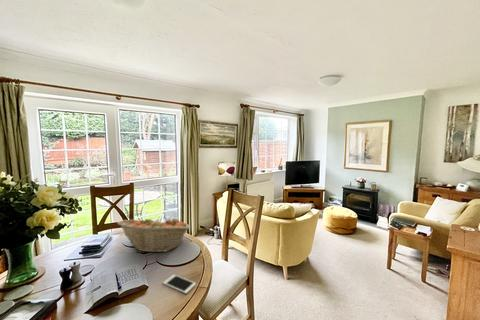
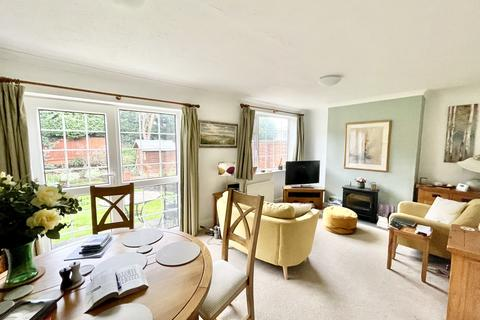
- cell phone (179, 283)
- fruit basket (155, 229)
